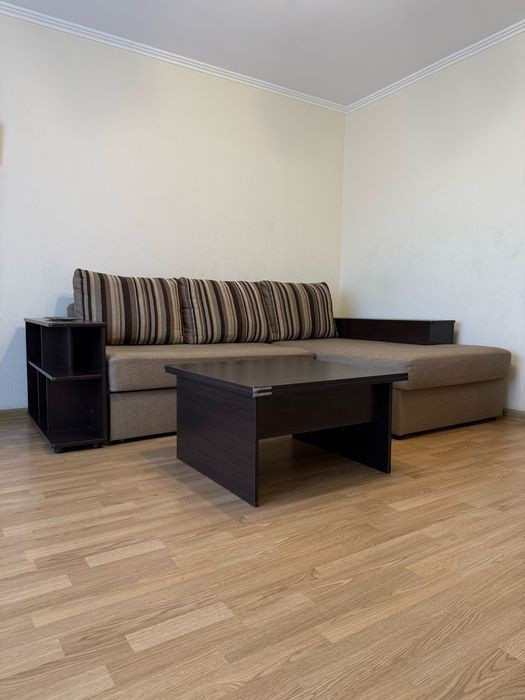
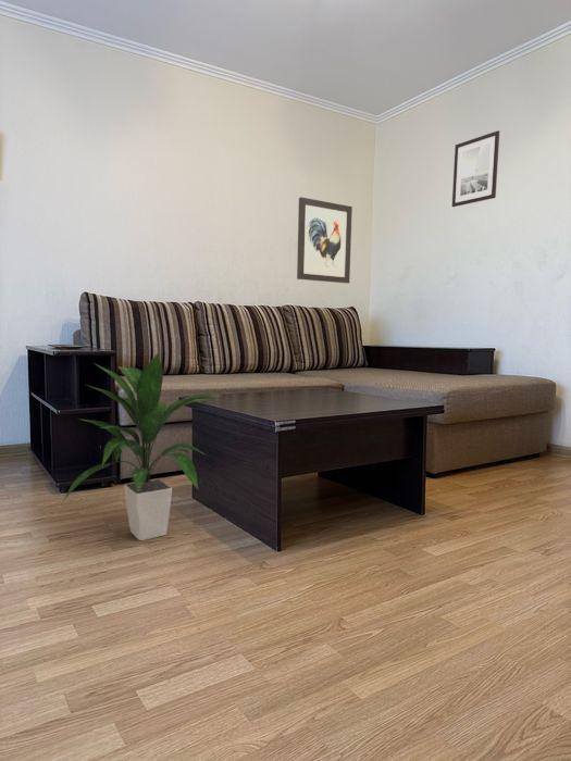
+ wall art (474, 170)
+ indoor plant (139, 444)
+ wall art (324, 241)
